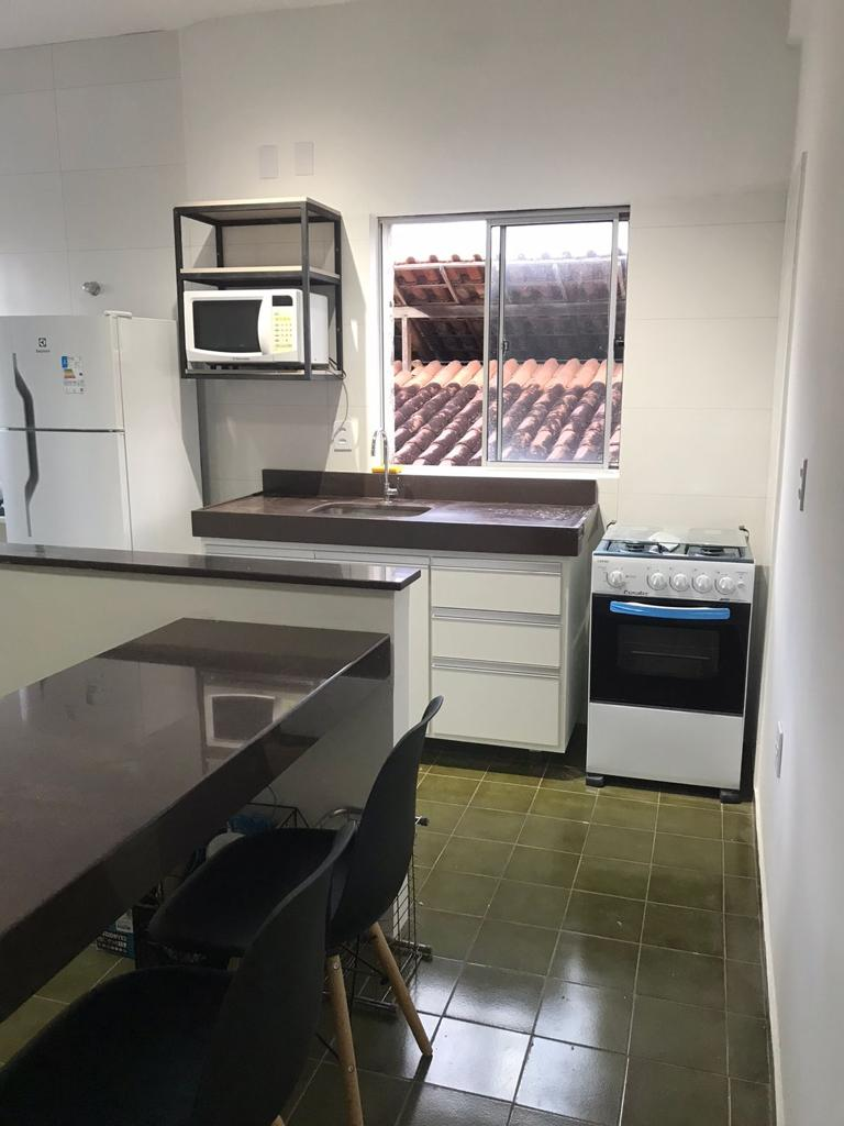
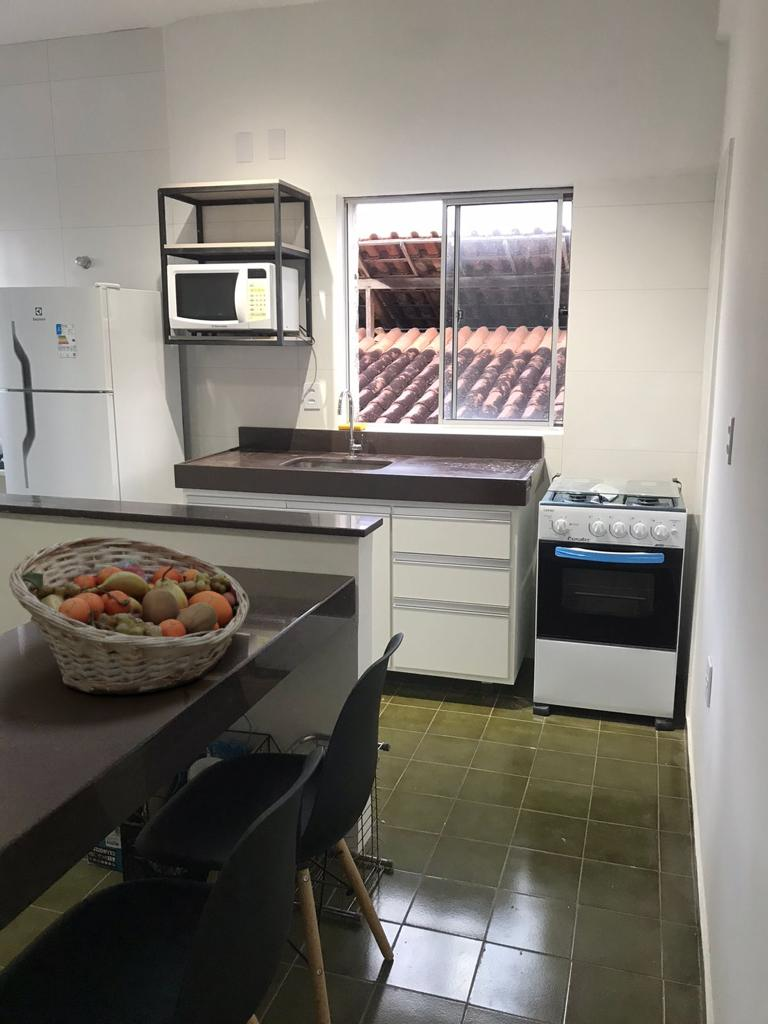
+ fruit basket (137, 606)
